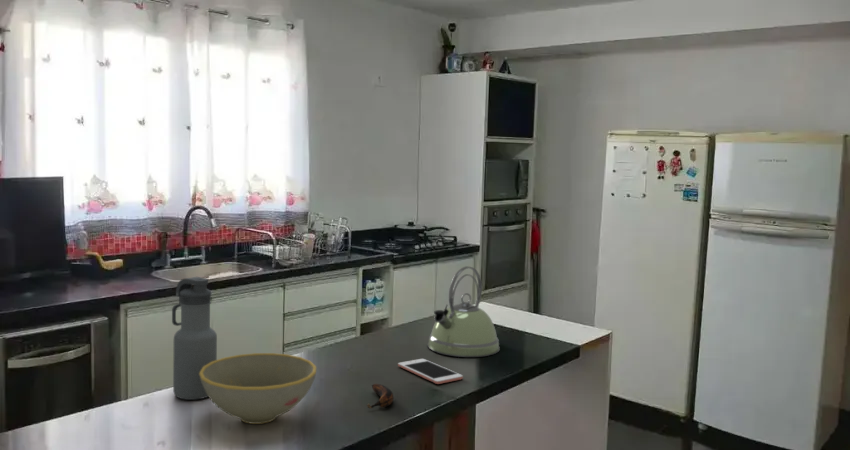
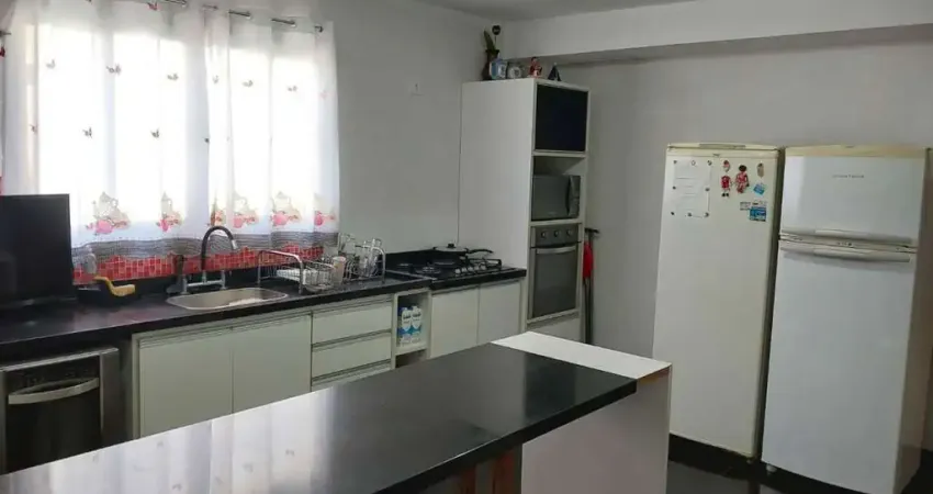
- bowl (258, 393)
- kettle (462, 307)
- water bottle (194, 336)
- cell phone (429, 370)
- banana (376, 393)
